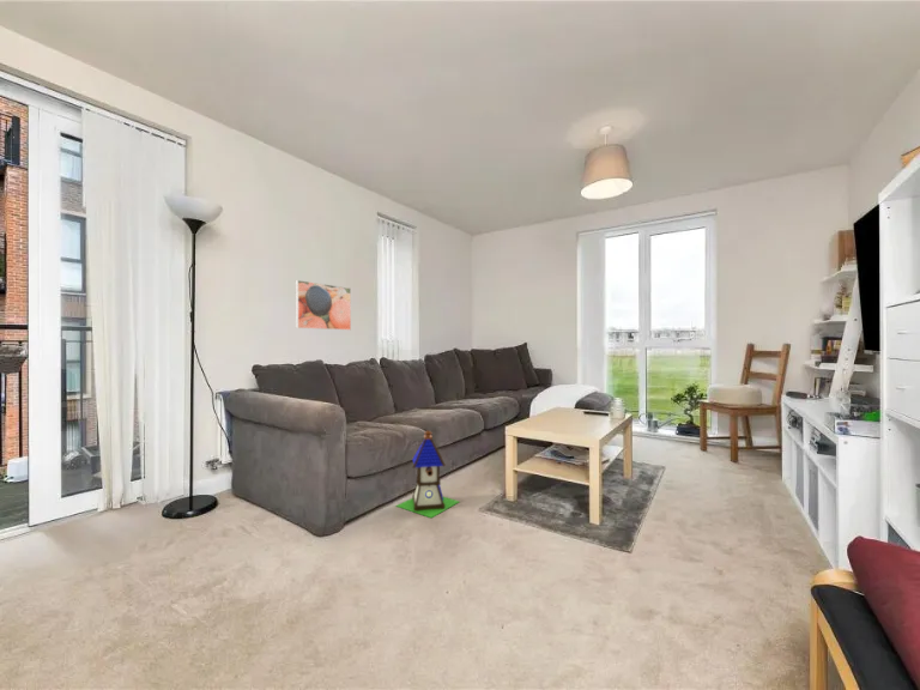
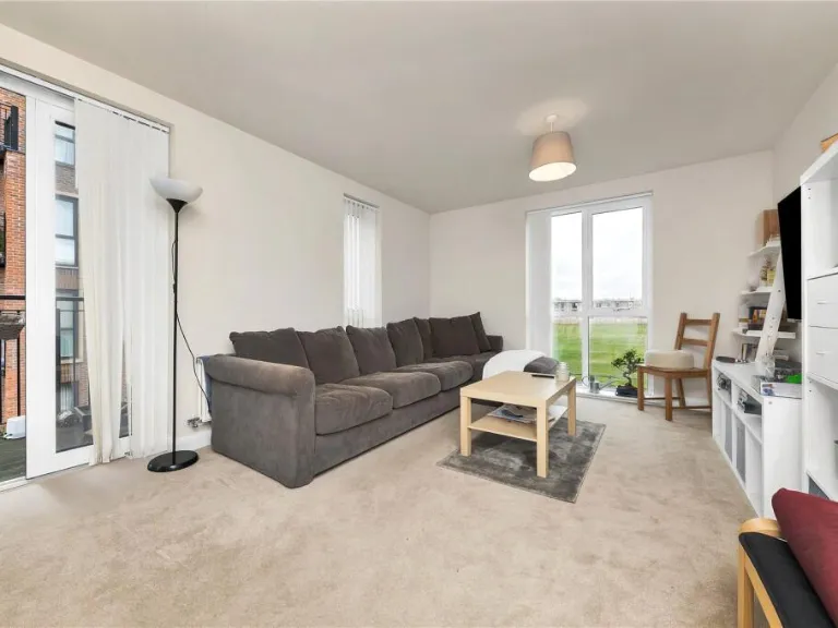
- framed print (325, 307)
- toy house (428, 466)
